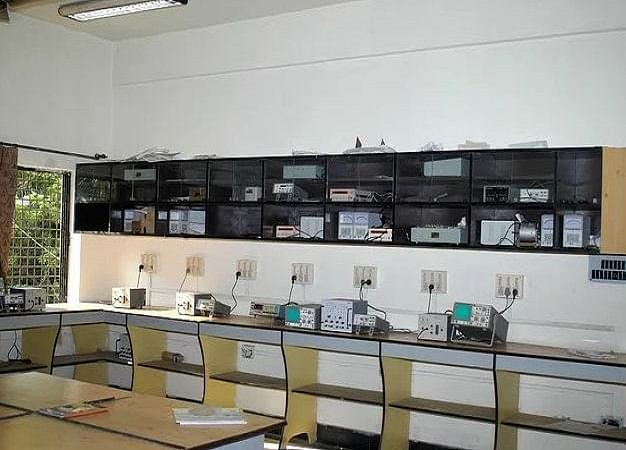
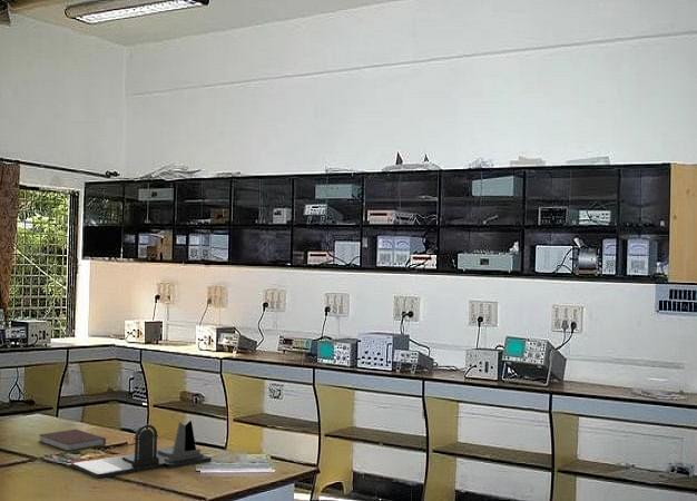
+ desk organizer (143, 442)
+ notebook (71, 439)
